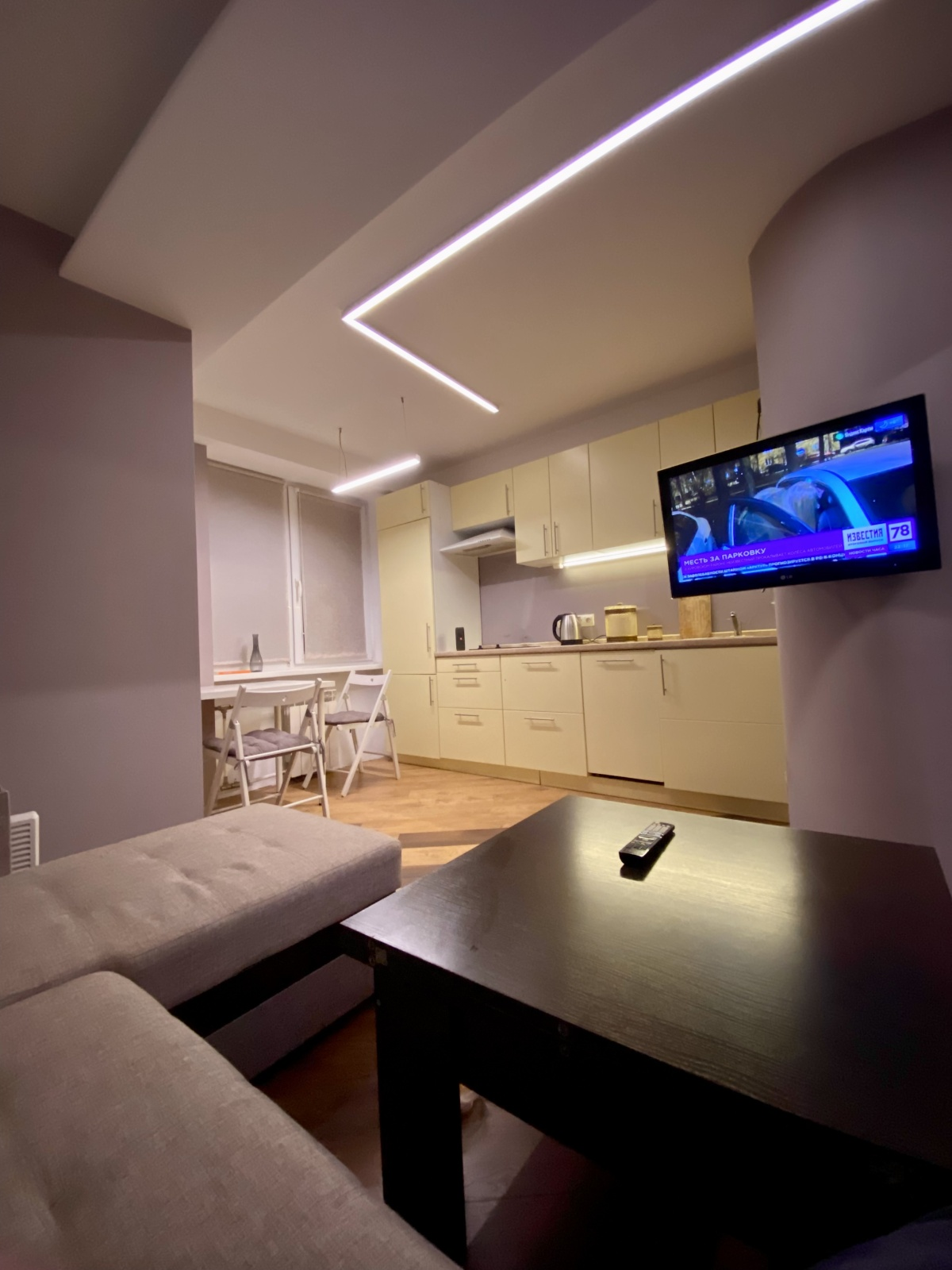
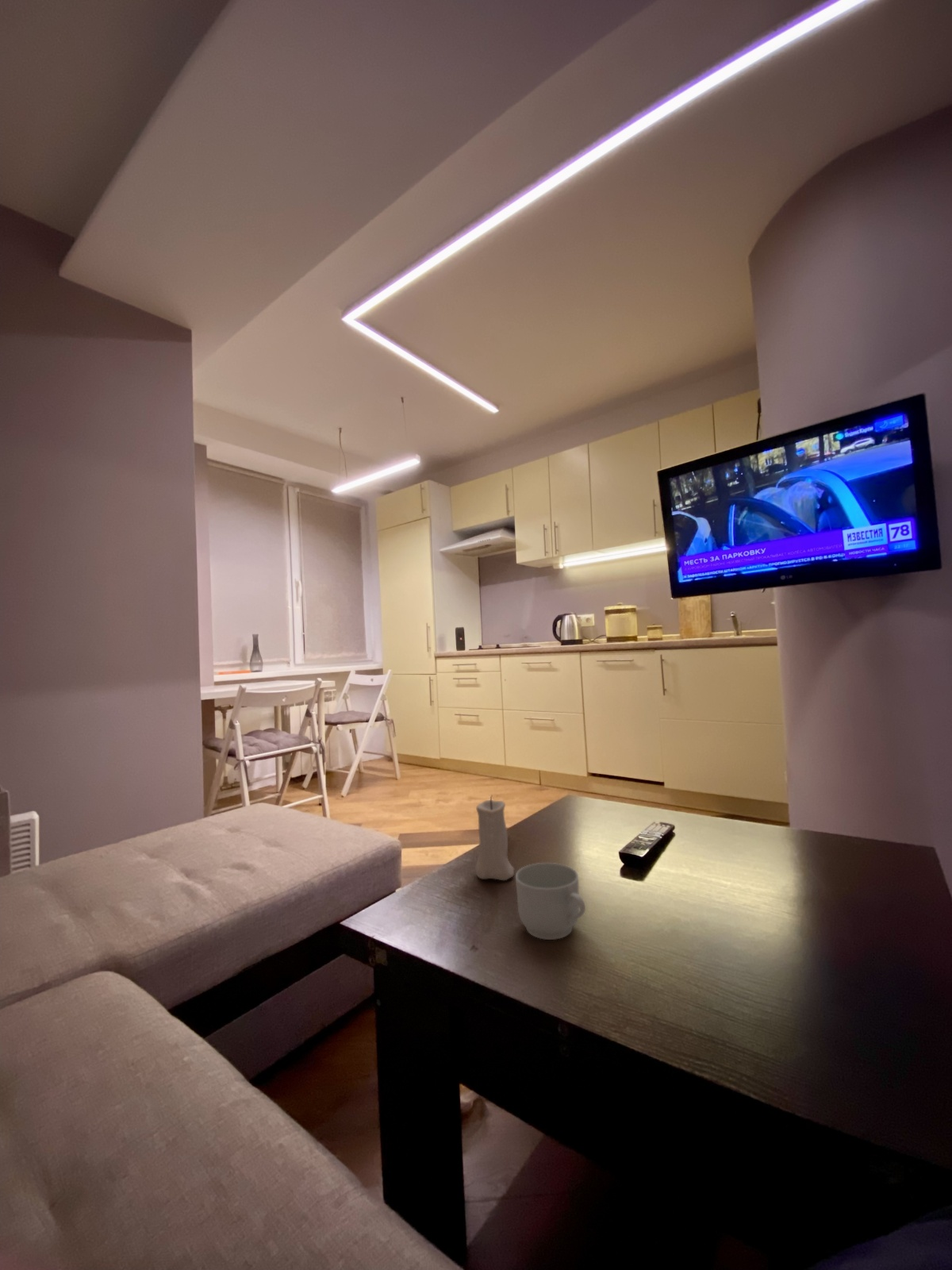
+ mug (554, 904)
+ candle (493, 834)
